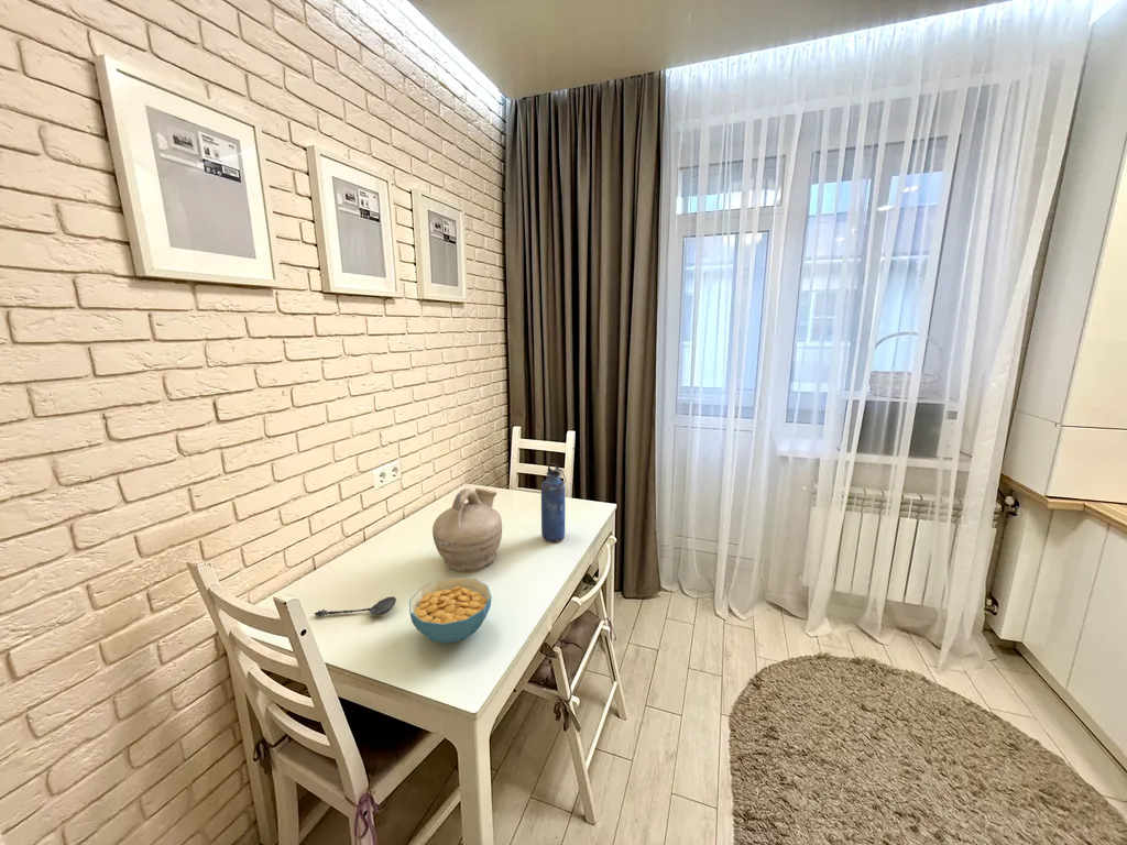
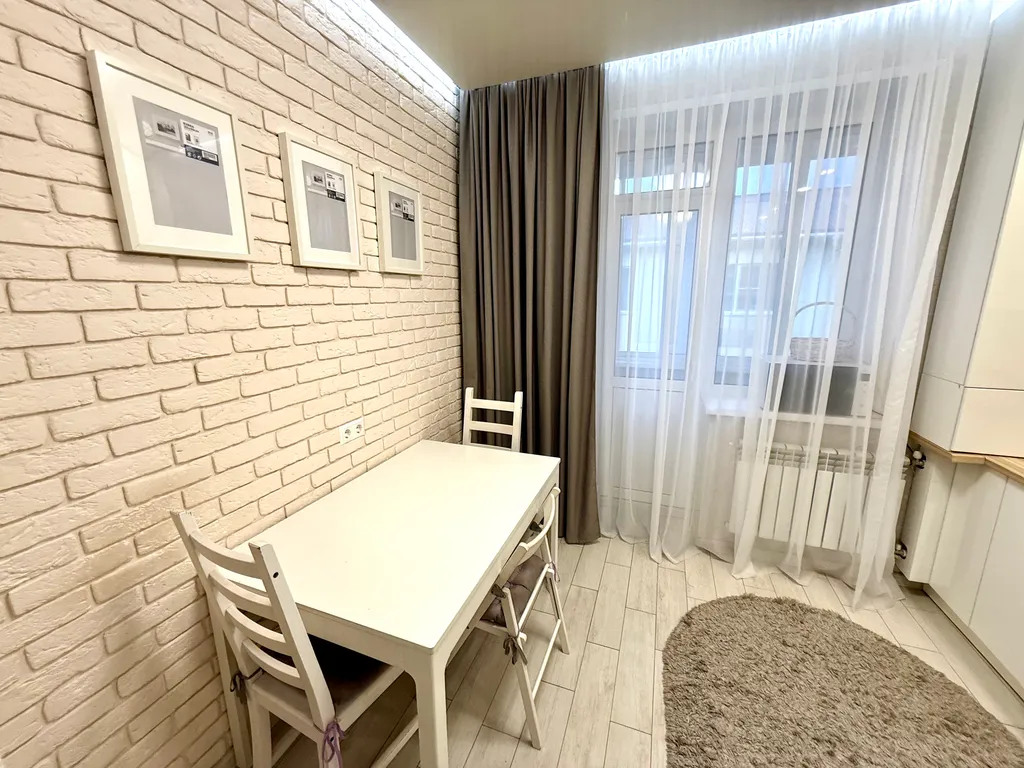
- spoon (357, 610)
- water bottle (554, 501)
- cereal bowl (451, 616)
- teapot (471, 524)
